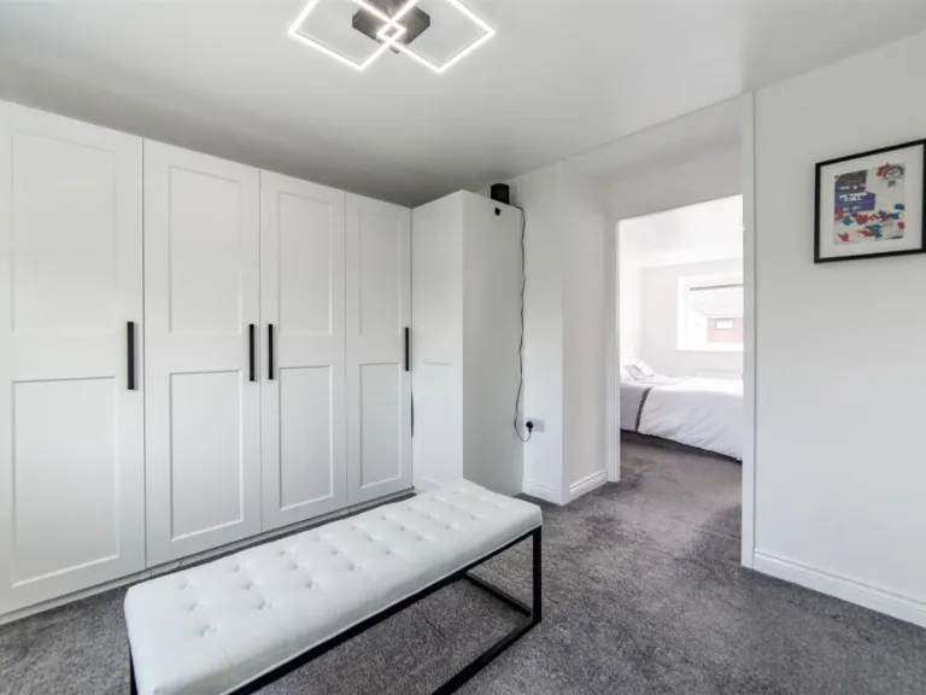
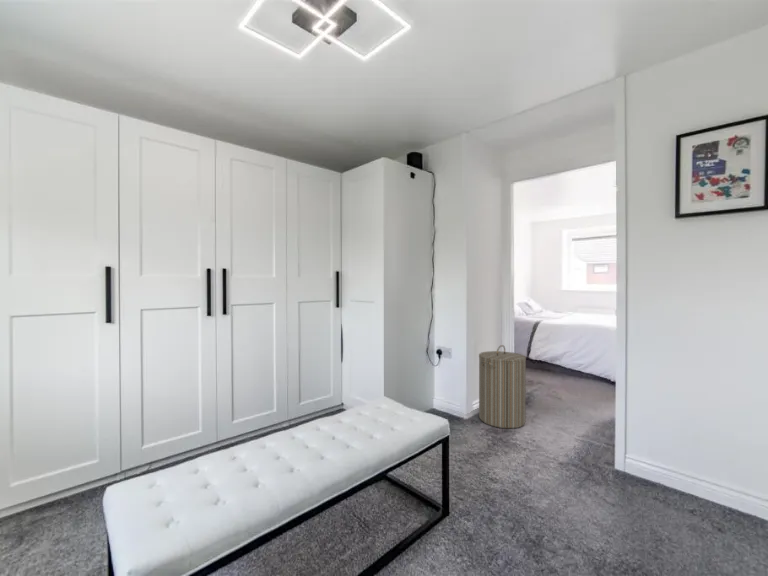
+ laundry hamper (501, 382)
